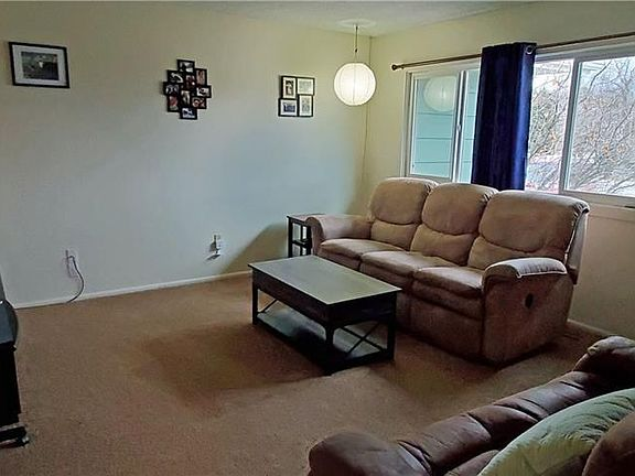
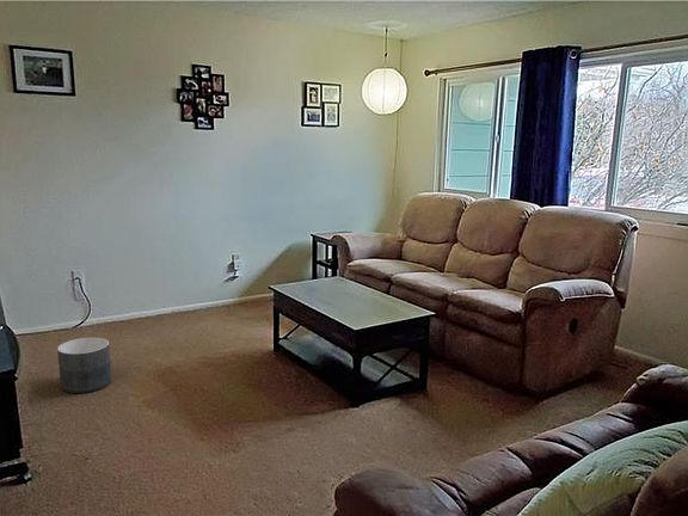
+ planter (85, 364)
